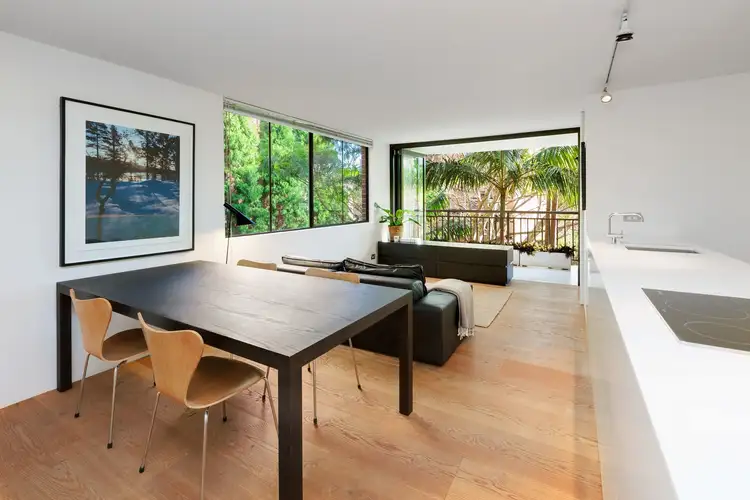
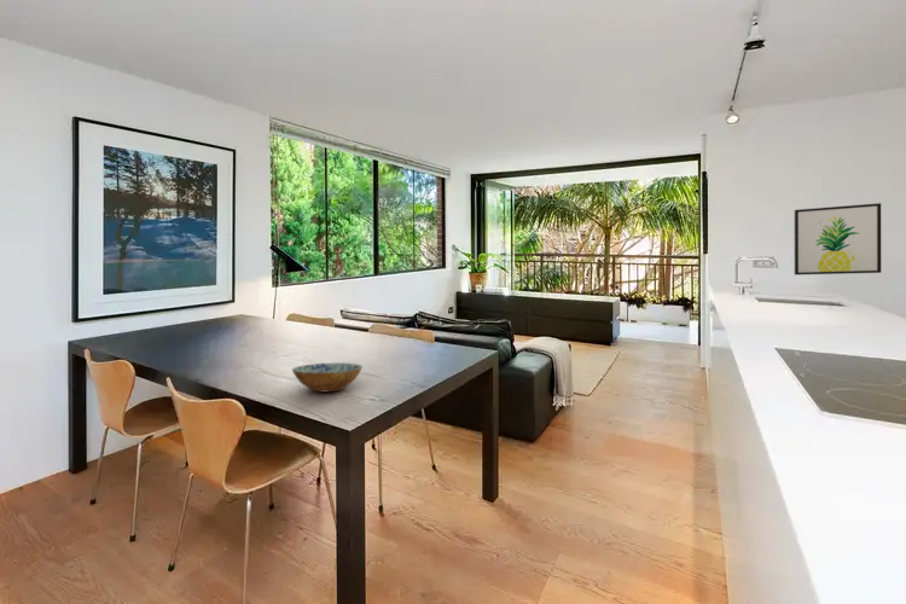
+ bowl (327, 378)
+ wall art (836, 240)
